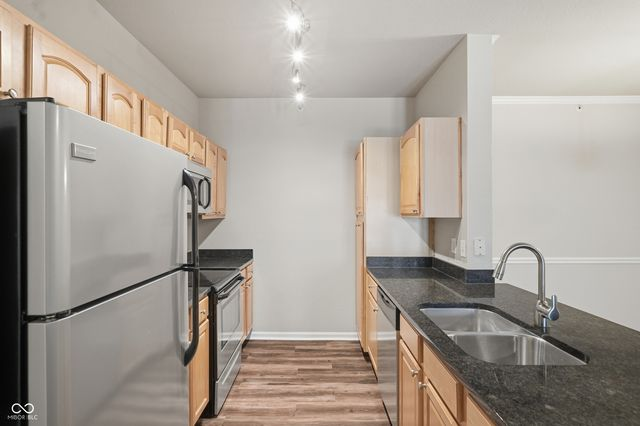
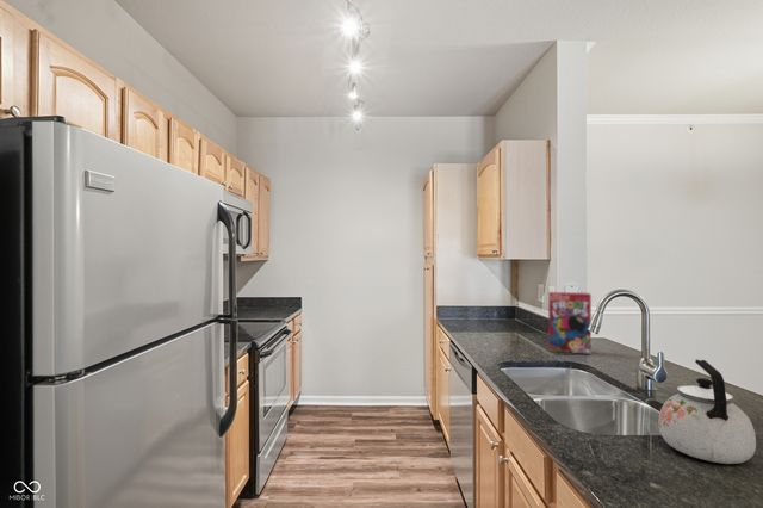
+ cereal box (569, 321)
+ kettle (703, 405)
